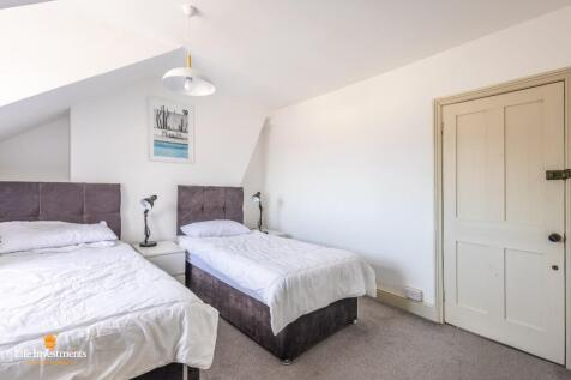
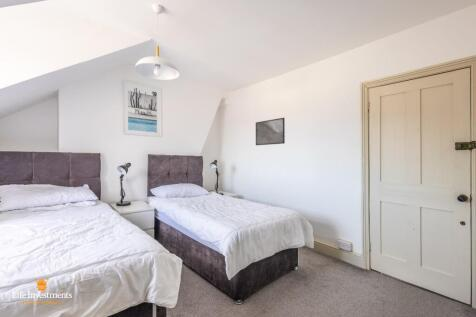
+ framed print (269, 132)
